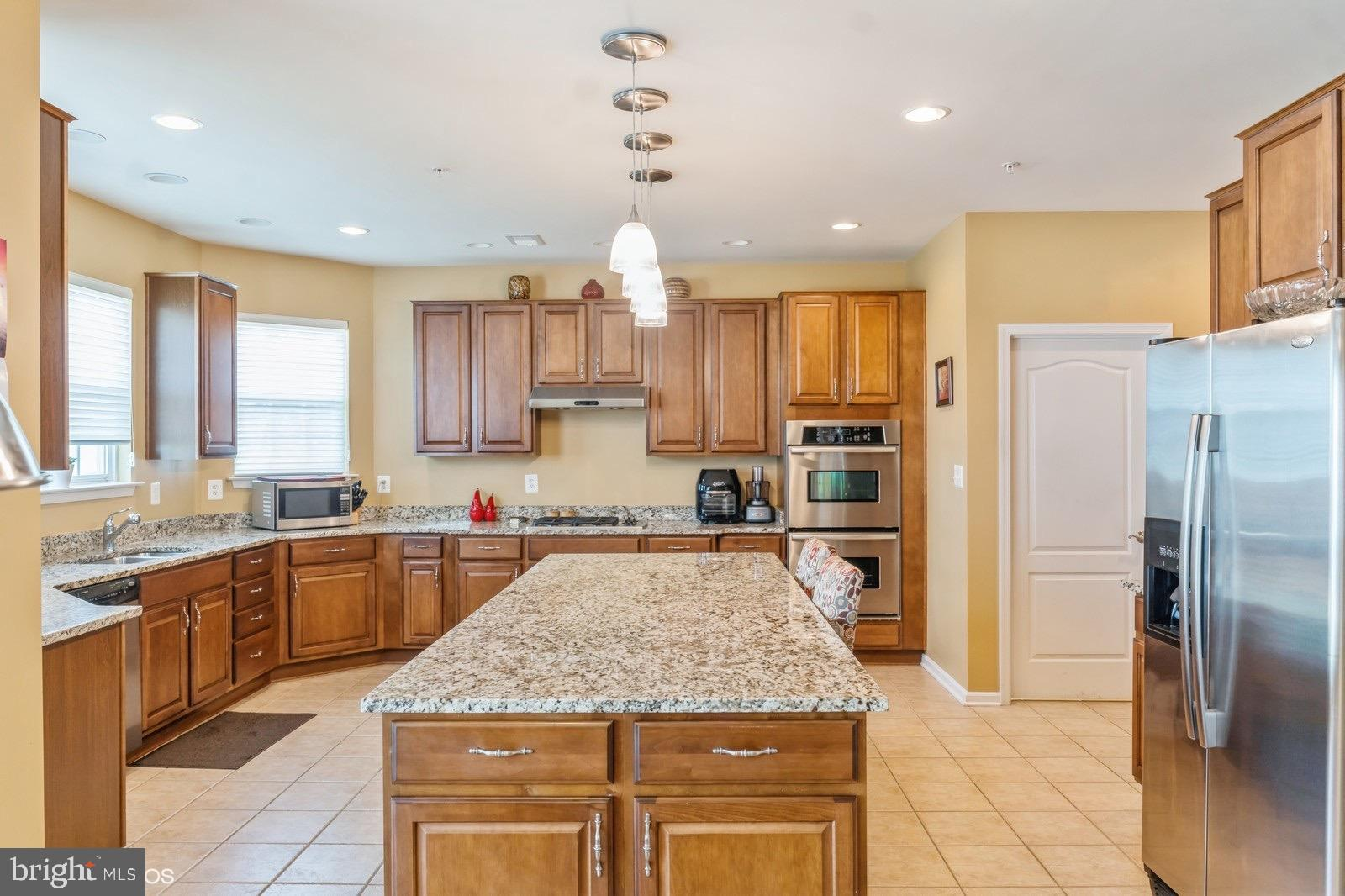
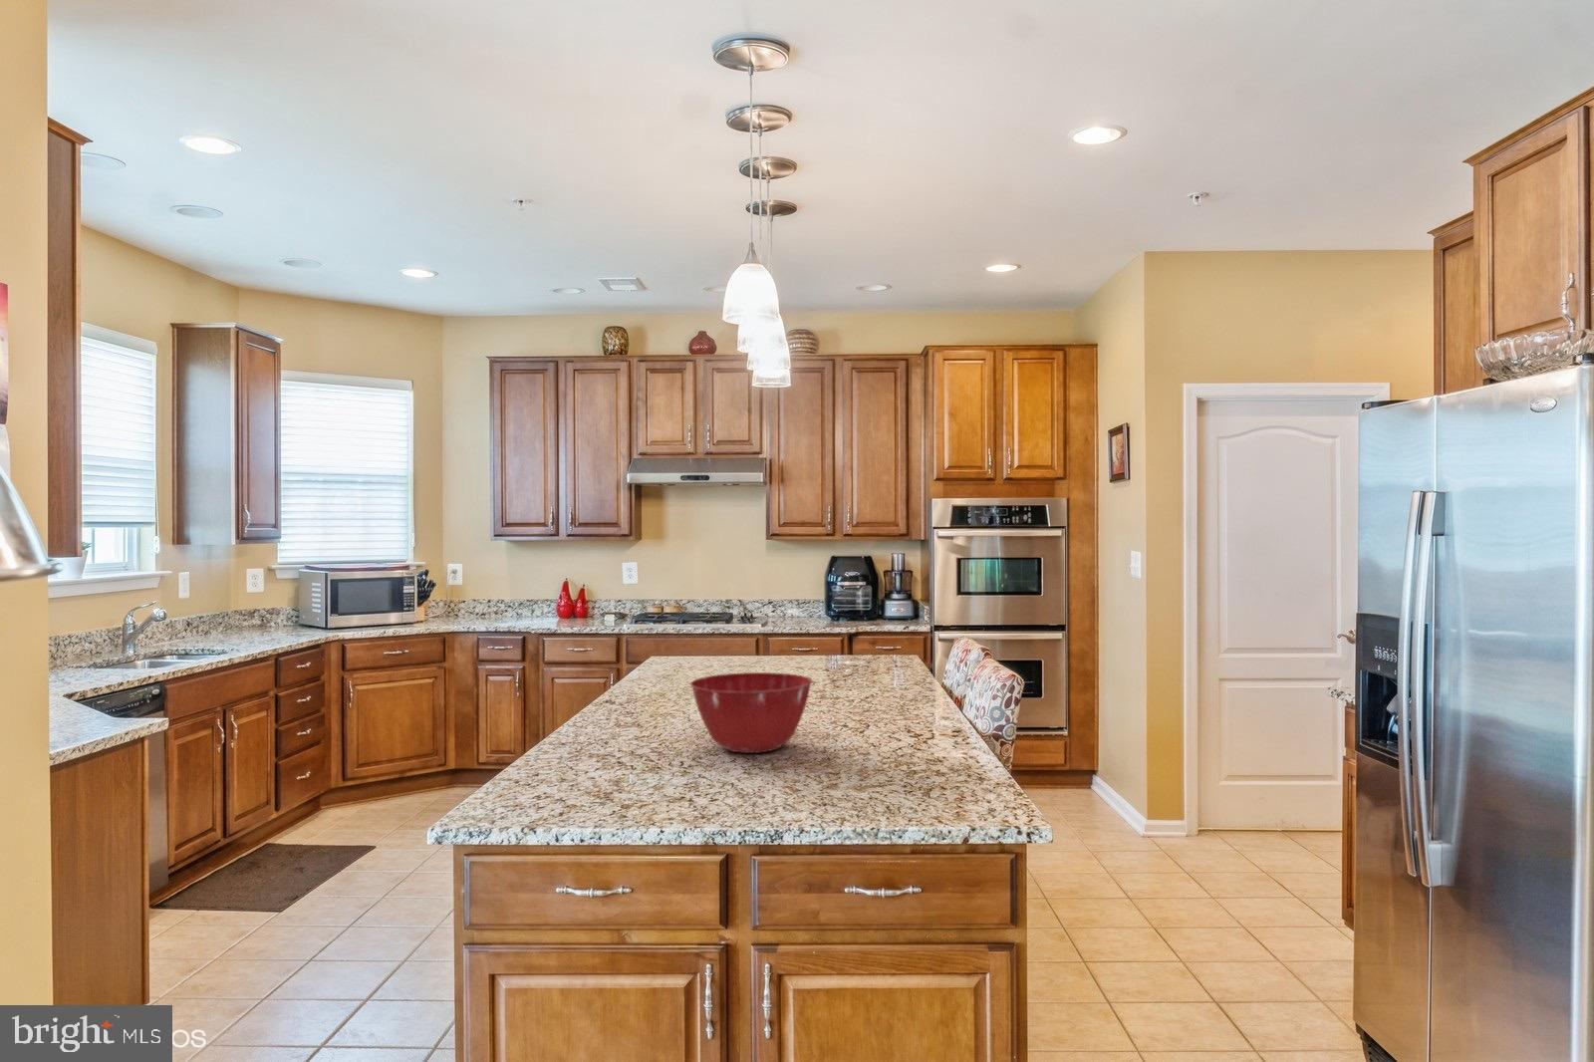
+ mixing bowl (751, 714)
